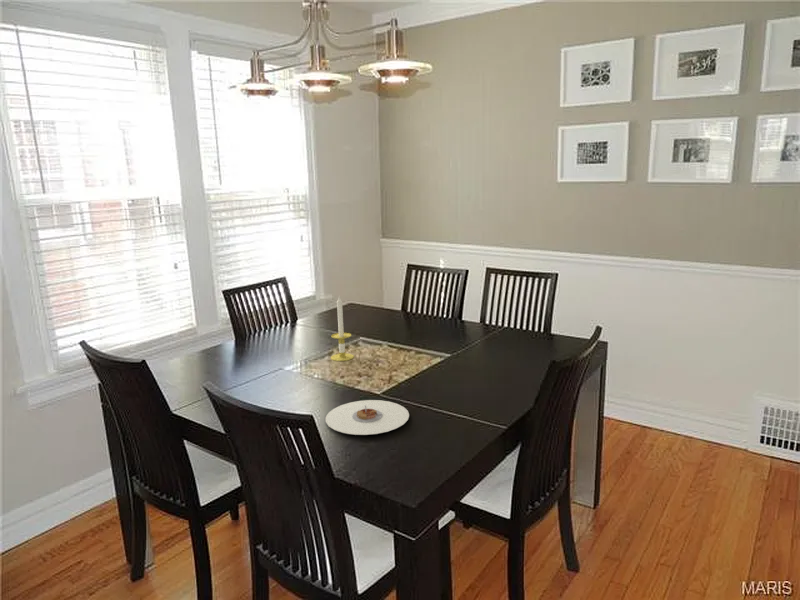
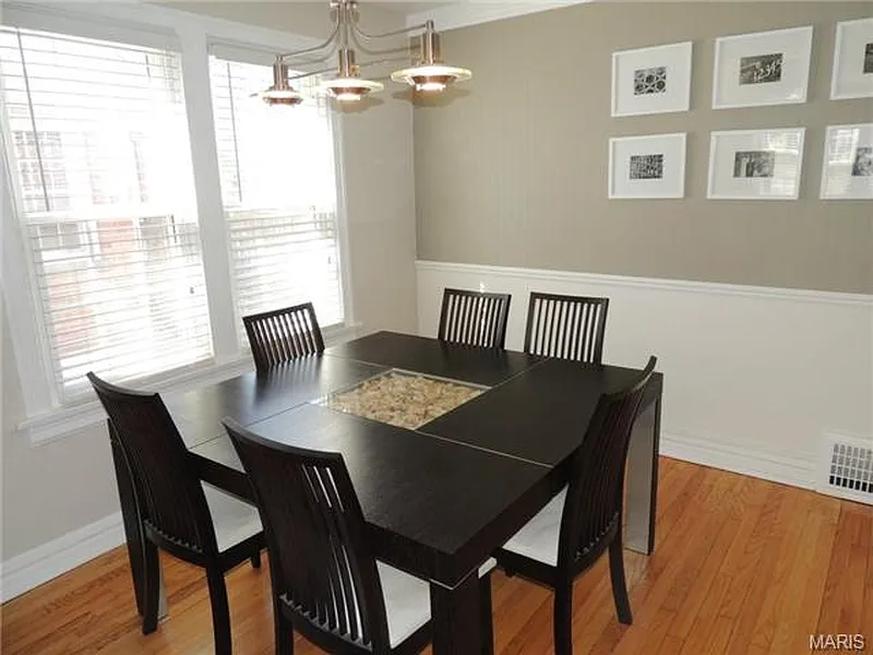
- candle (340, 326)
- plate (367, 412)
